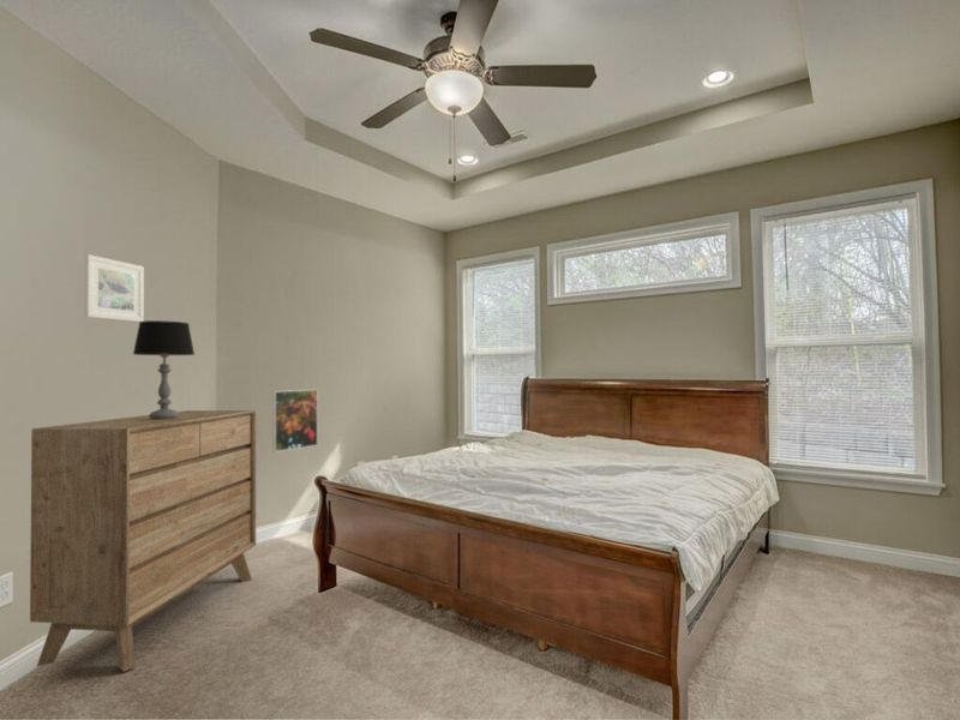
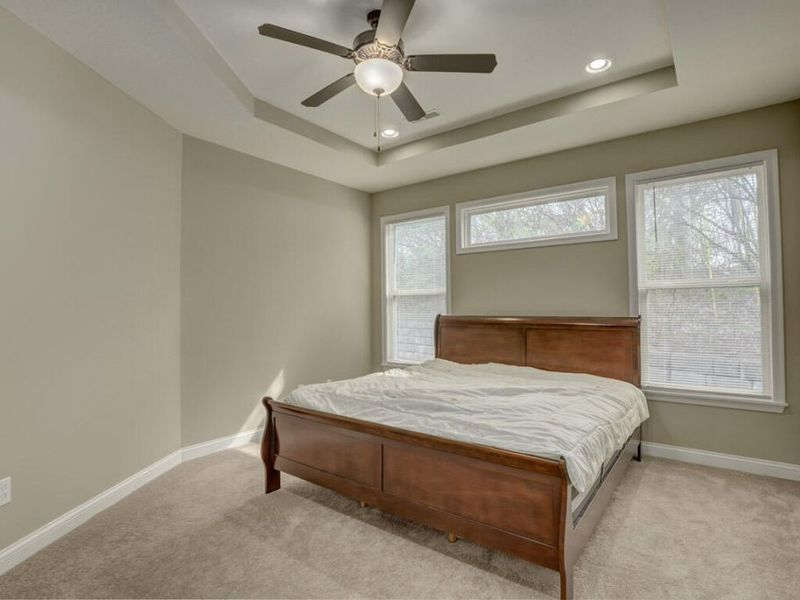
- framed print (295, 419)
- table lamp (164, 370)
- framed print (115, 289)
- dresser (163, 515)
